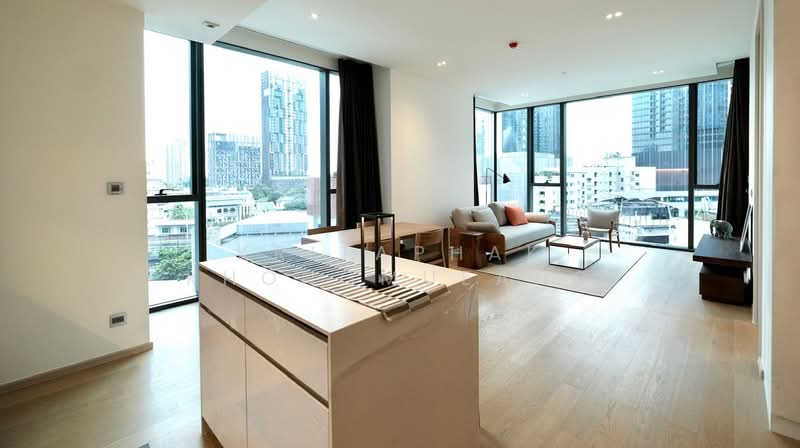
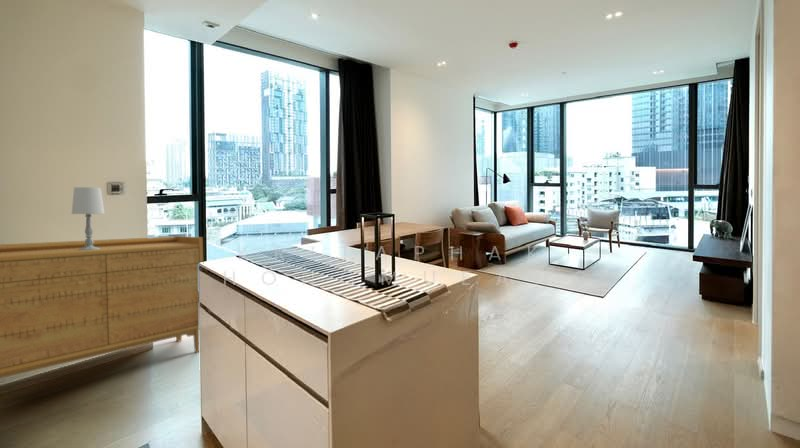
+ sideboard (97, 308)
+ table lamp (88, 218)
